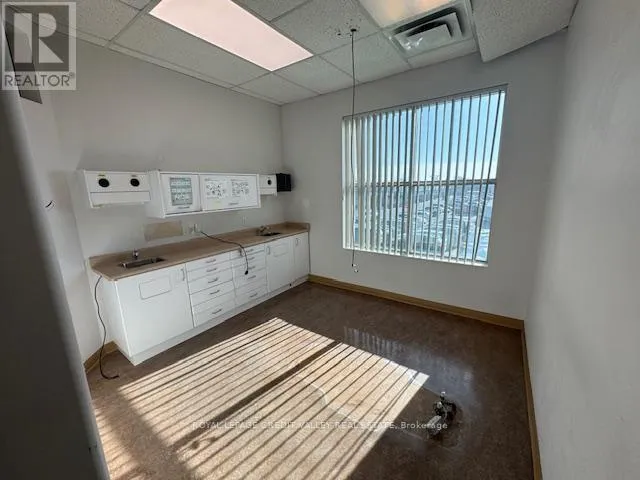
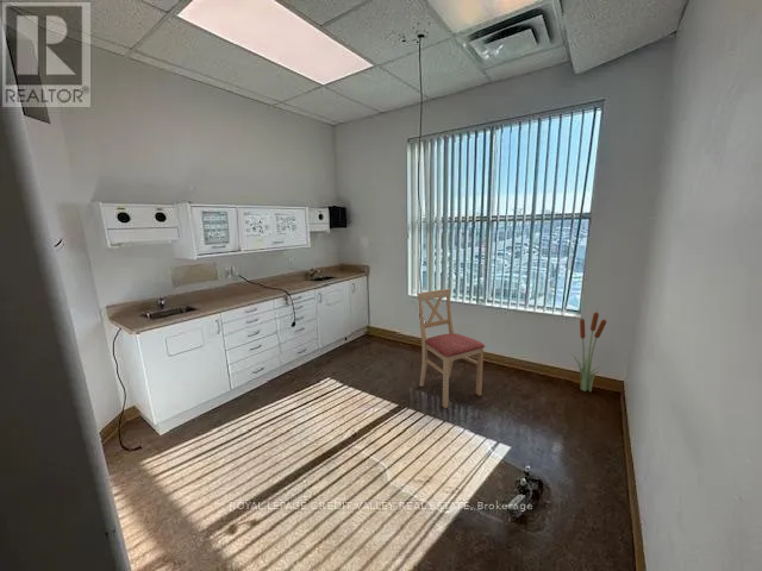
+ chair (449, 344)
+ decorative plant (589, 347)
